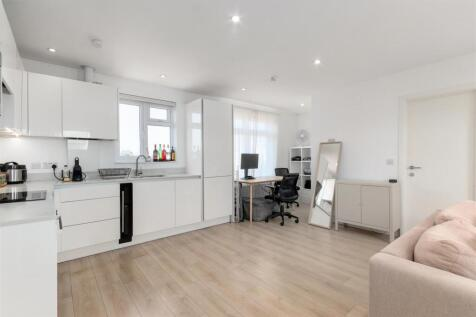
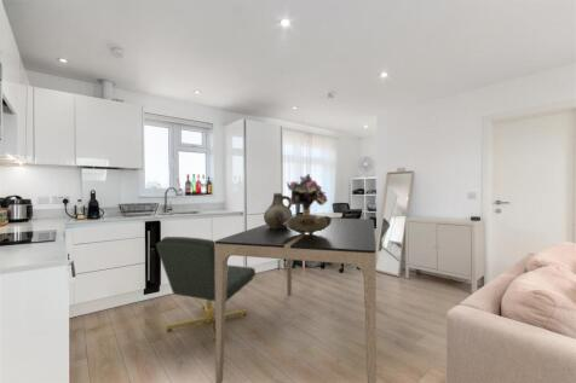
+ dining chair (211, 275)
+ dining table (316, 261)
+ ceramic jug (277, 209)
+ bouquet (307, 203)
